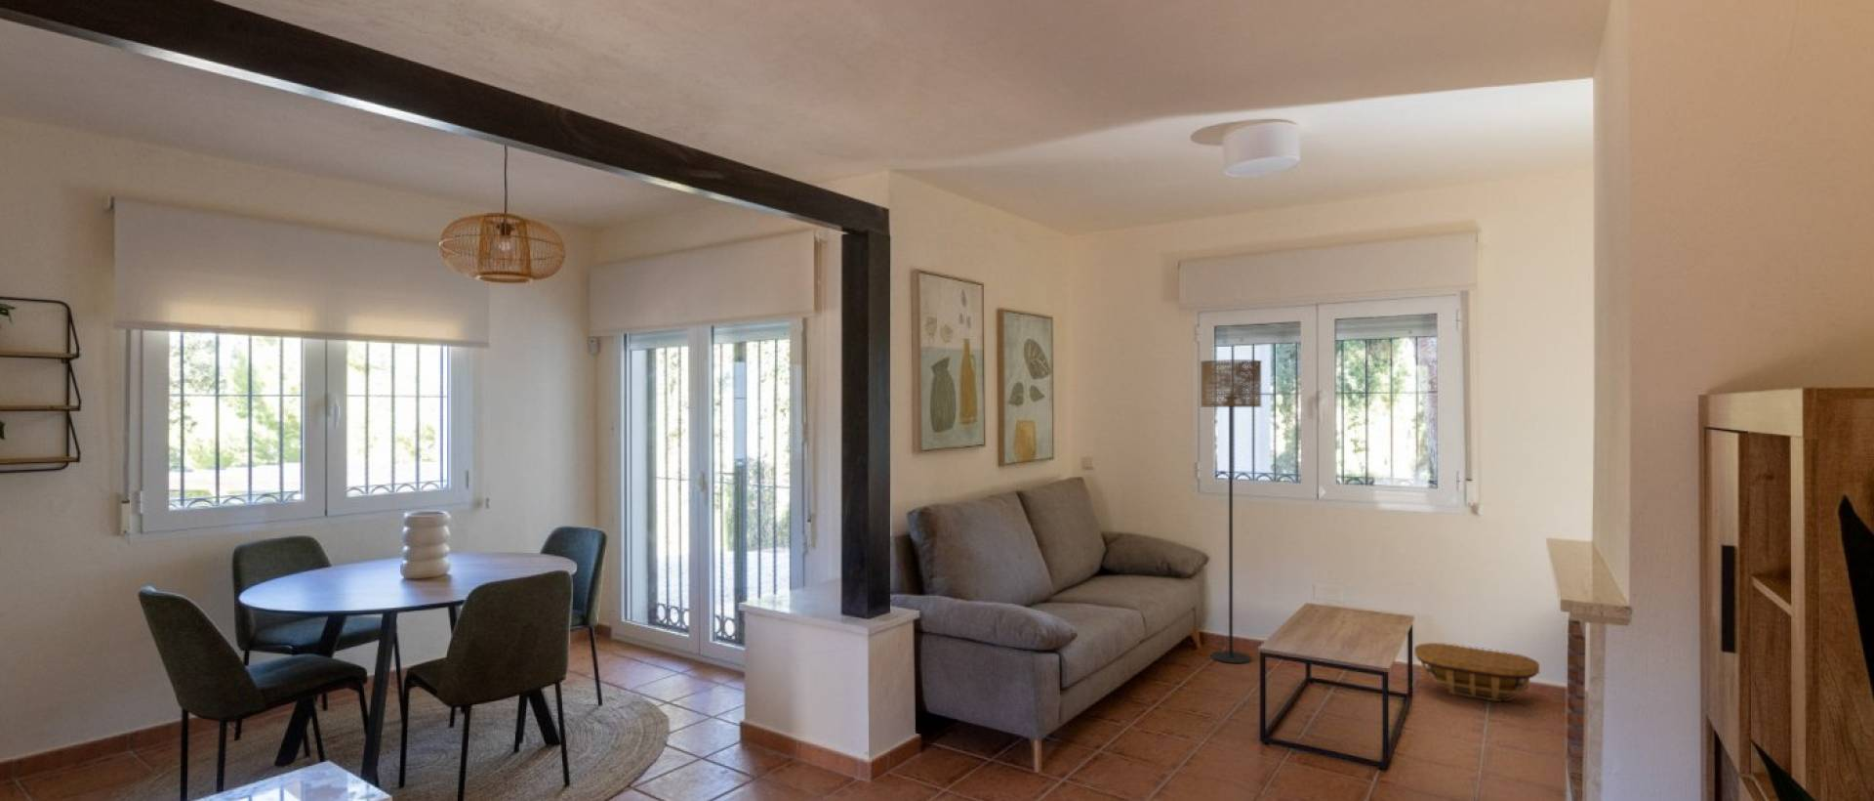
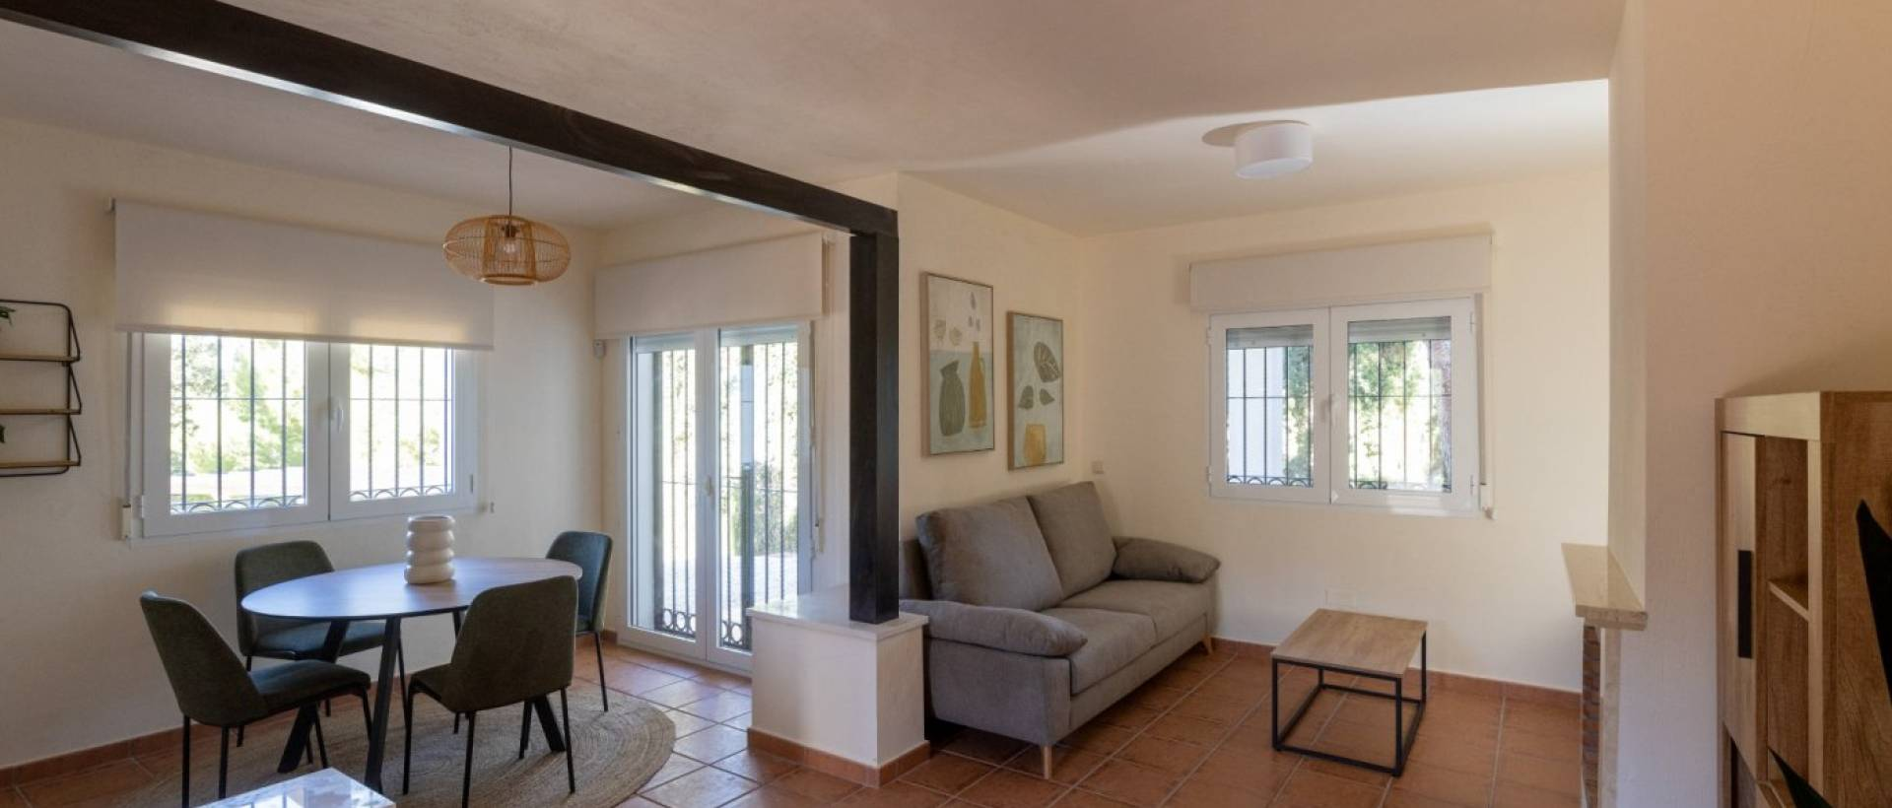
- basket (1475, 675)
- floor lamp (1231, 509)
